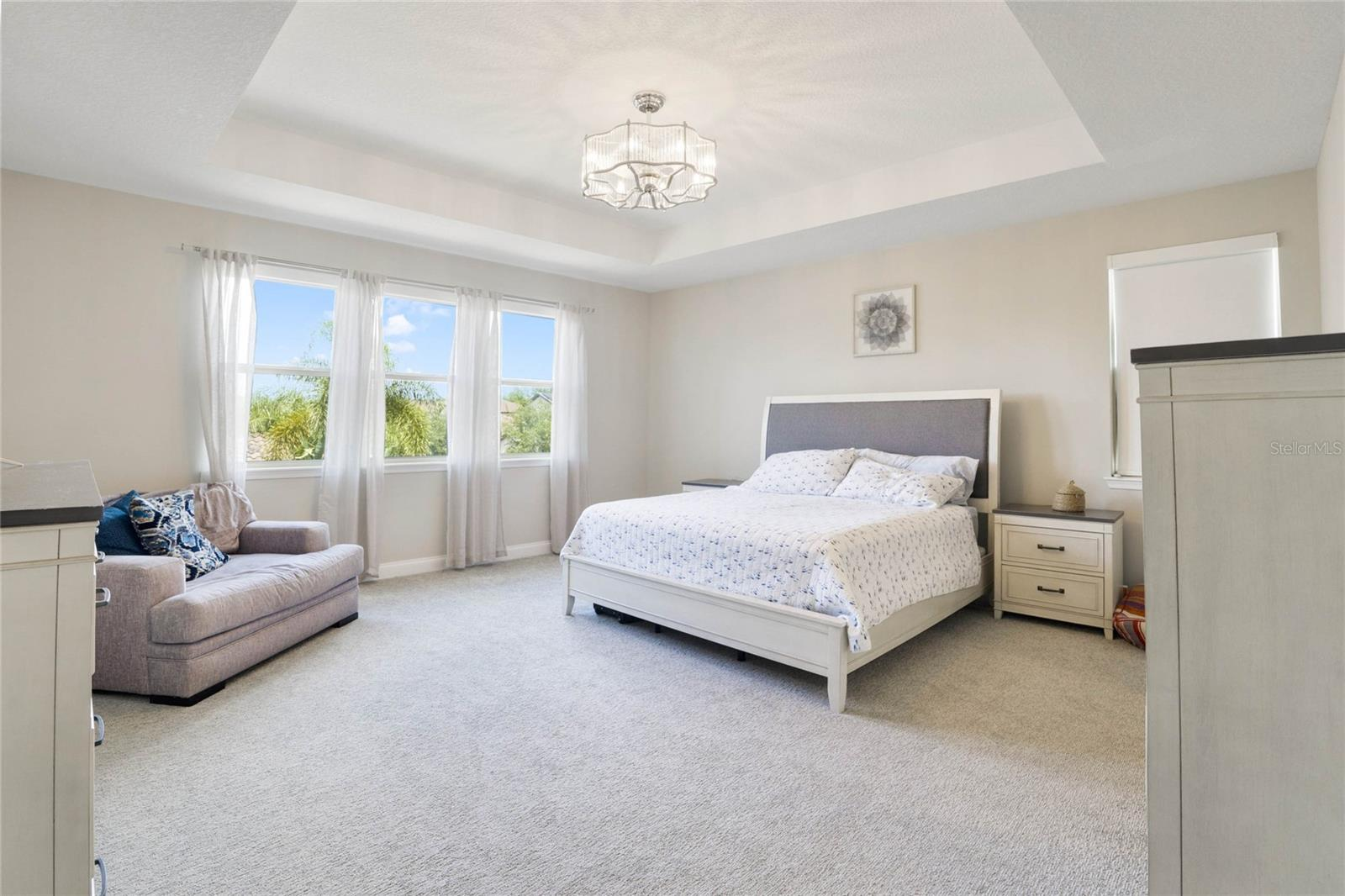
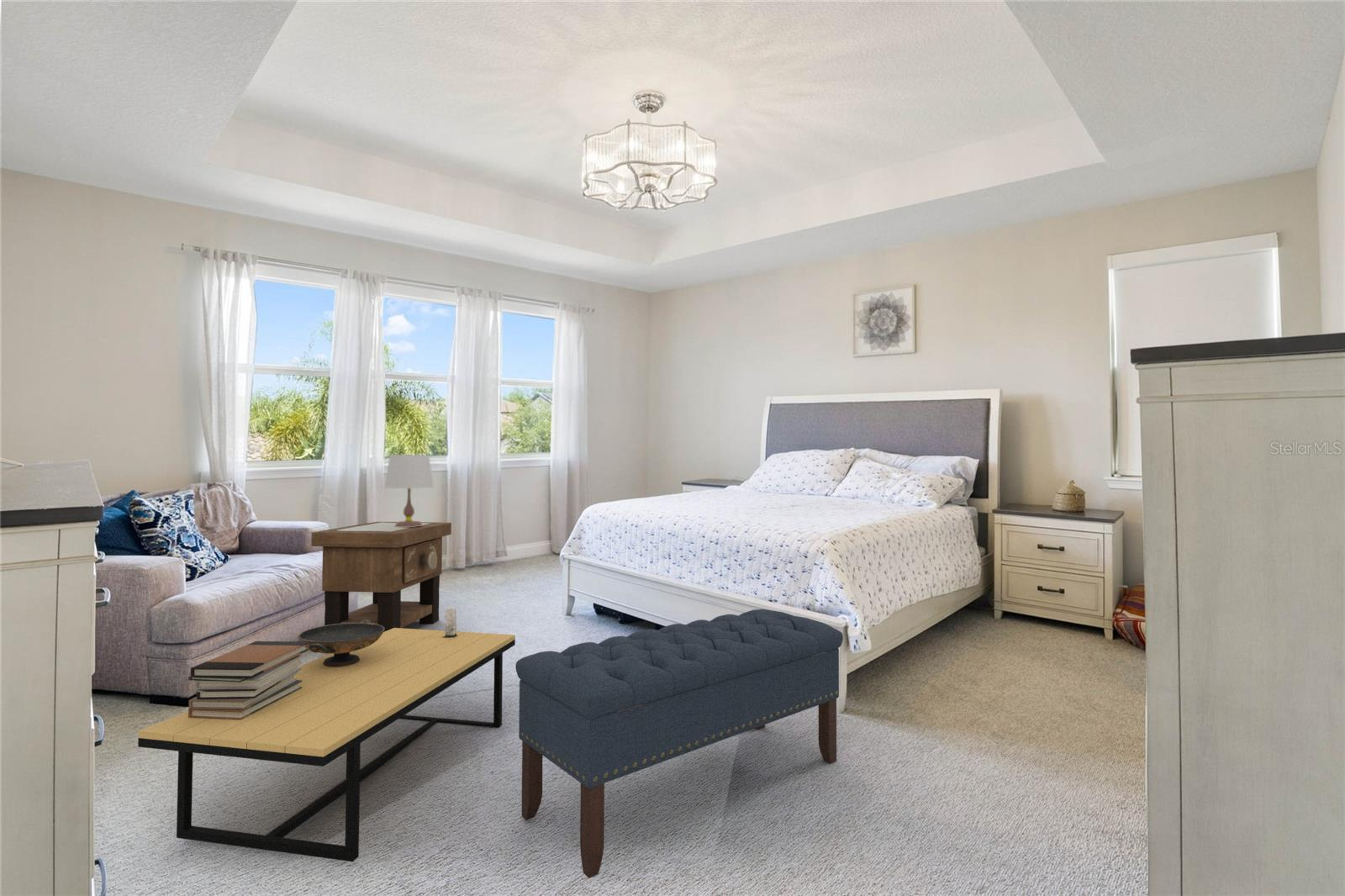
+ book stack (251, 677)
+ bench (692, 710)
+ candle (451, 621)
+ coffee table (367, 723)
+ side table (389, 579)
+ table lamp (409, 490)
+ decorative bowl (342, 646)
